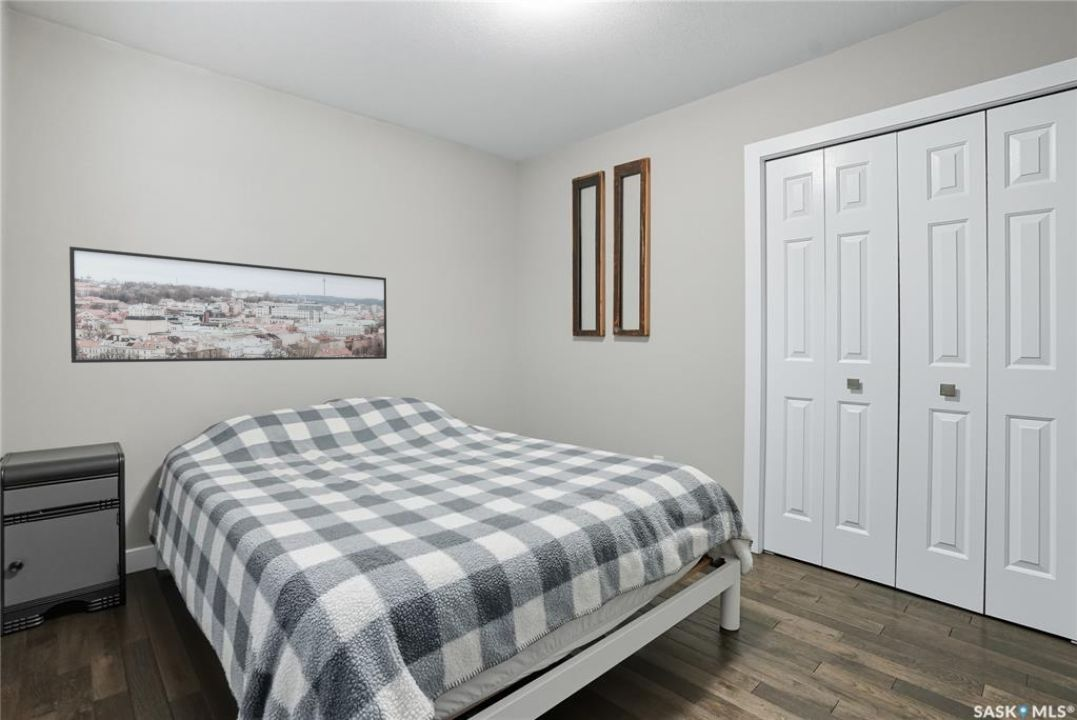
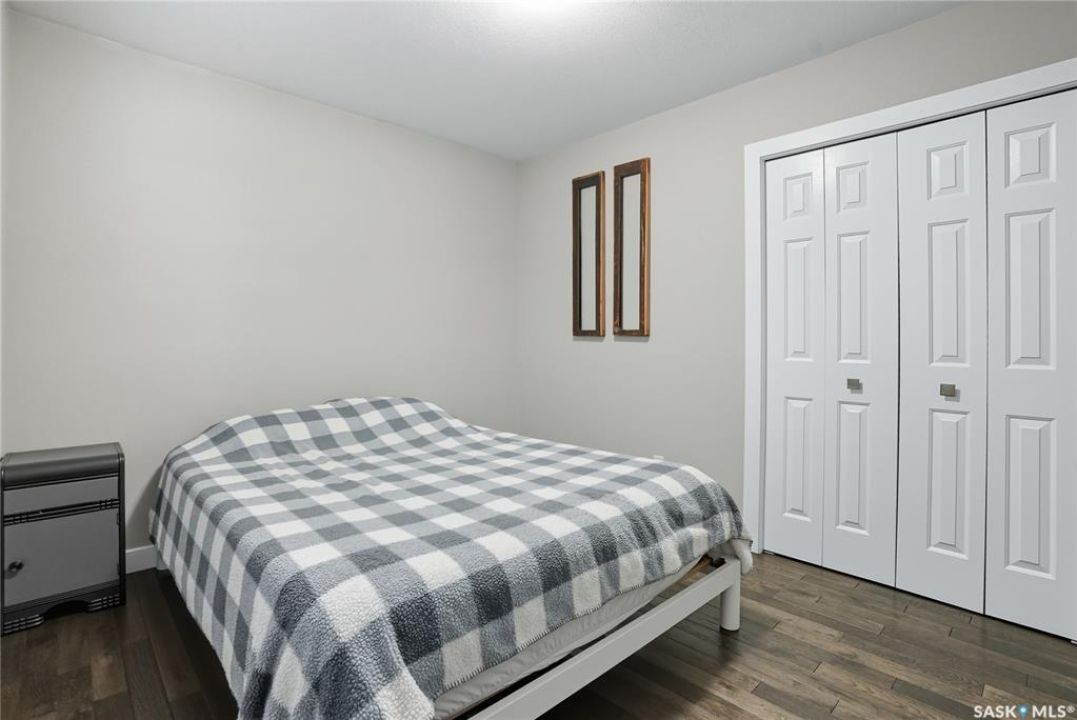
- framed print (256, 312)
